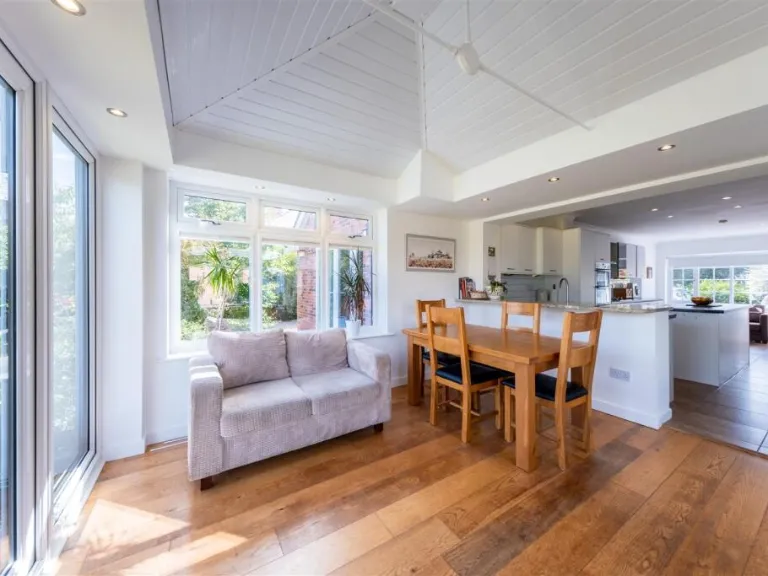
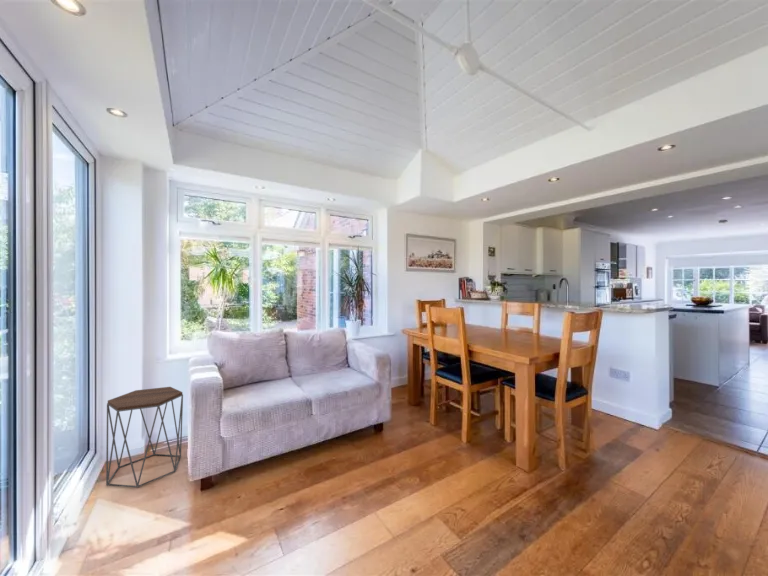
+ side table (147, 432)
